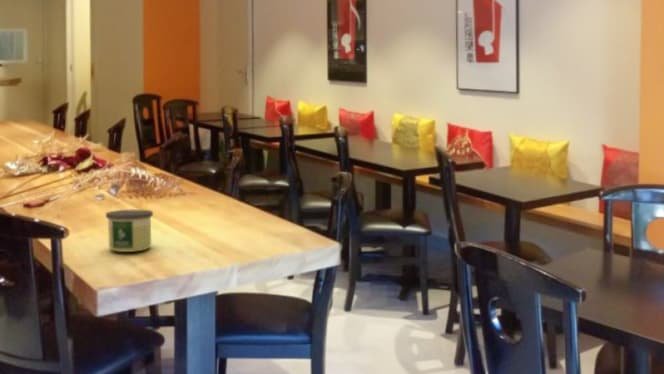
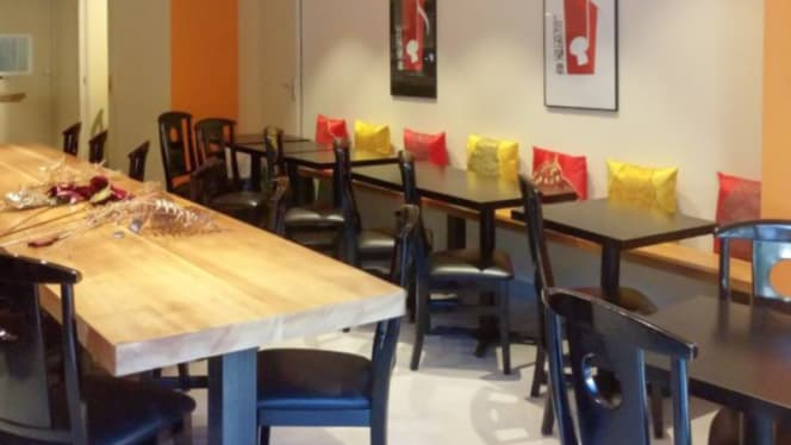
- candle (129, 230)
